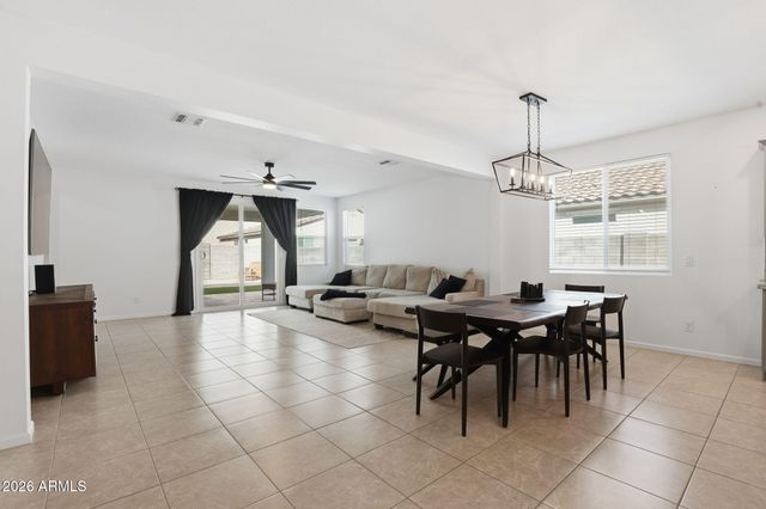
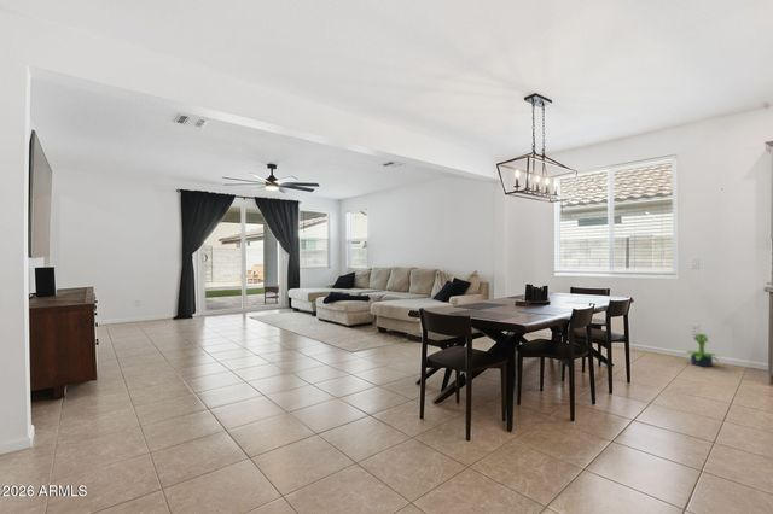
+ potted plant (701, 349)
